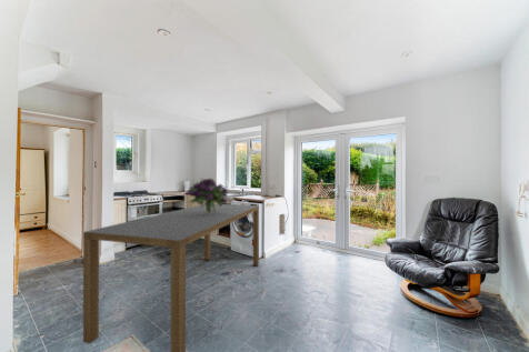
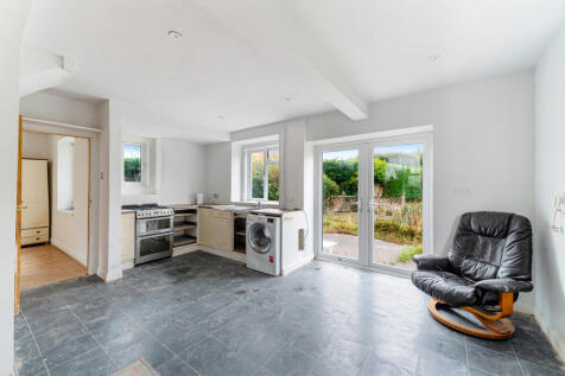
- bouquet (209, 195)
- dining table (204, 252)
